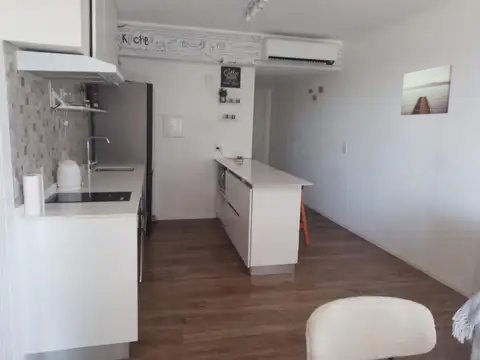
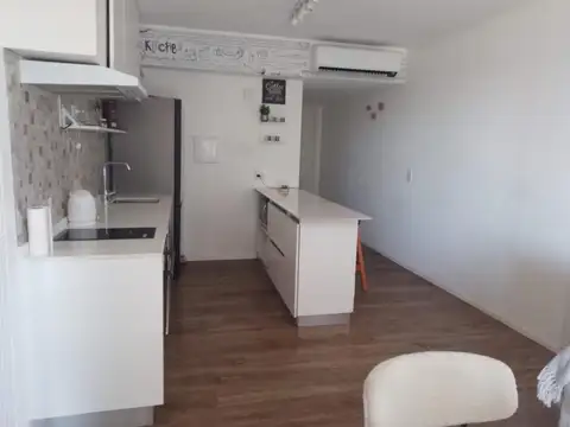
- wall art (424, 92)
